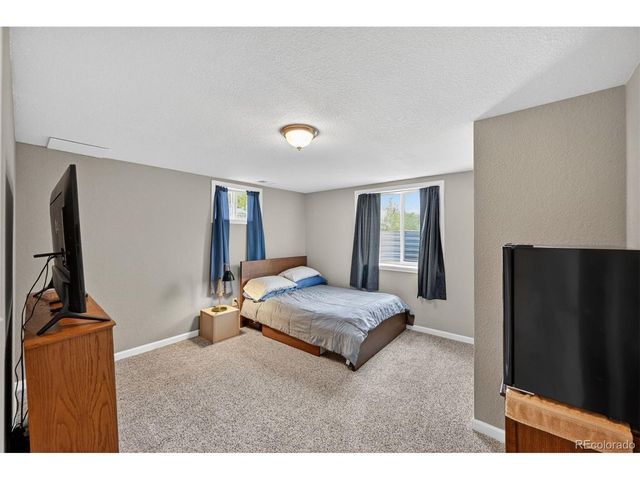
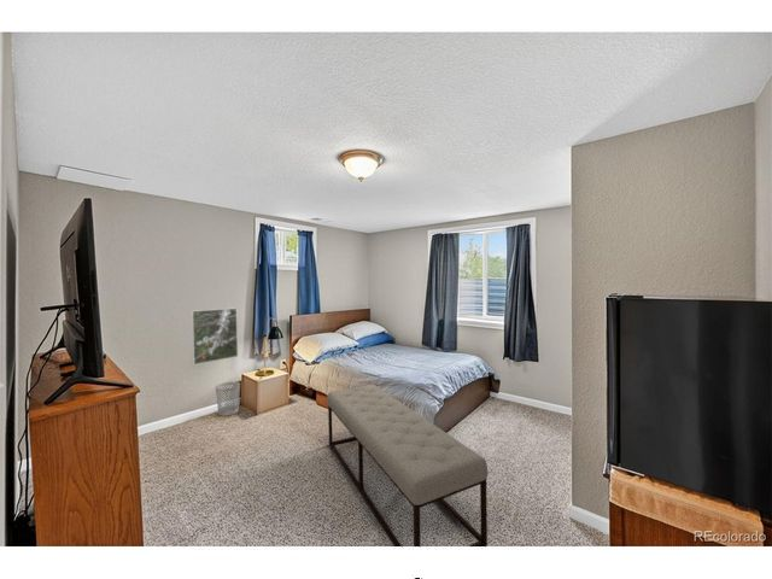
+ wastebasket (228, 398)
+ bench (388, 449)
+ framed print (215, 334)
